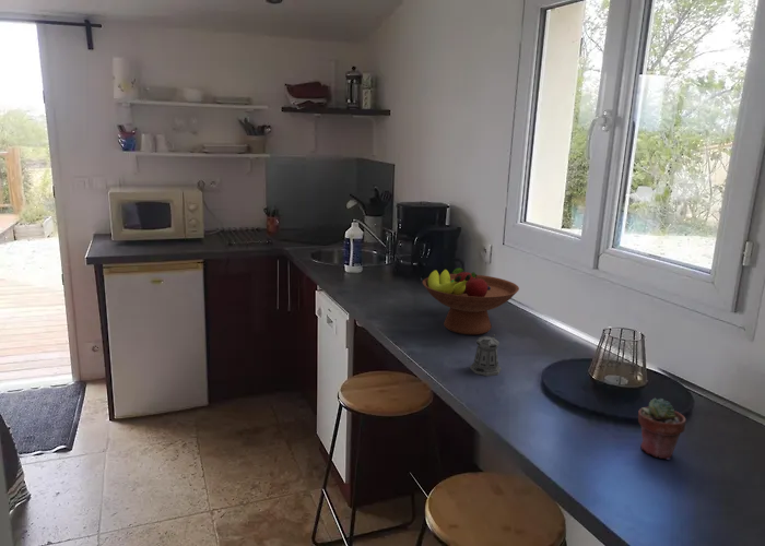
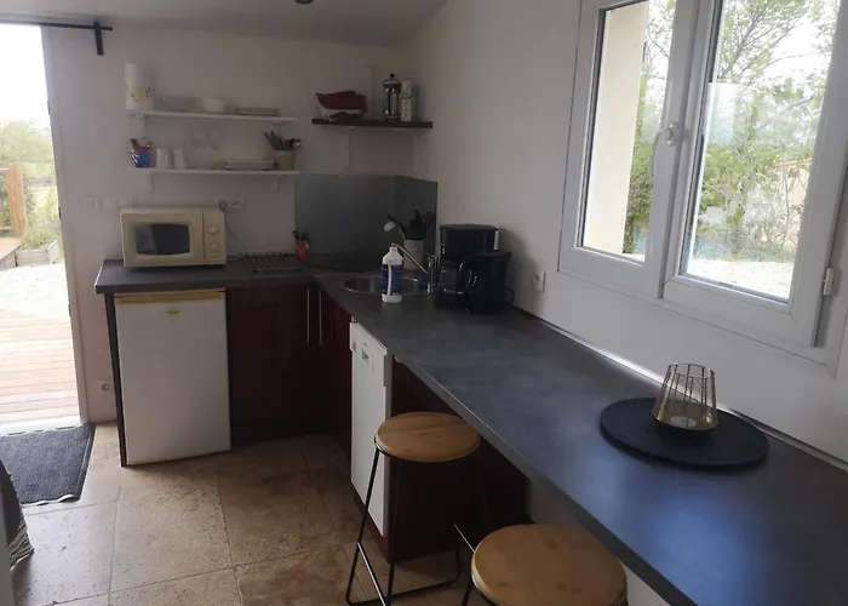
- potted succulent (660, 425)
- pepper shaker (487, 352)
- fruit bowl (469, 297)
